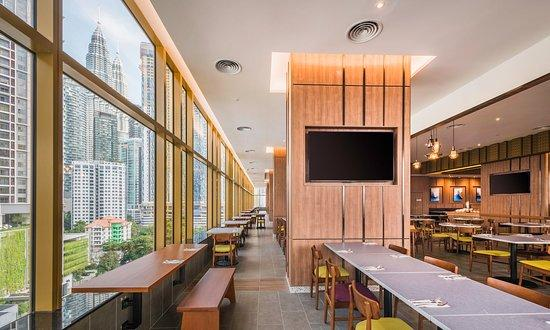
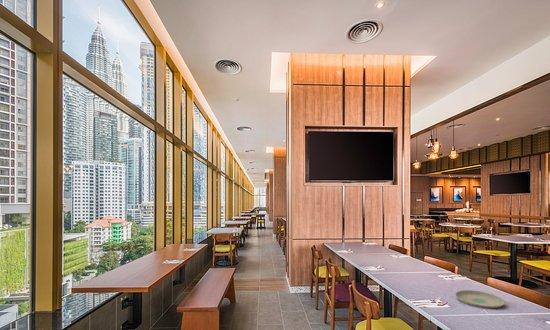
+ plate (479, 299)
